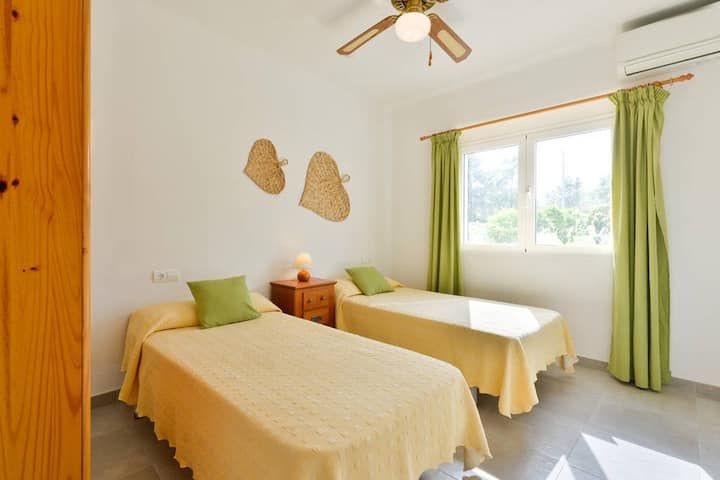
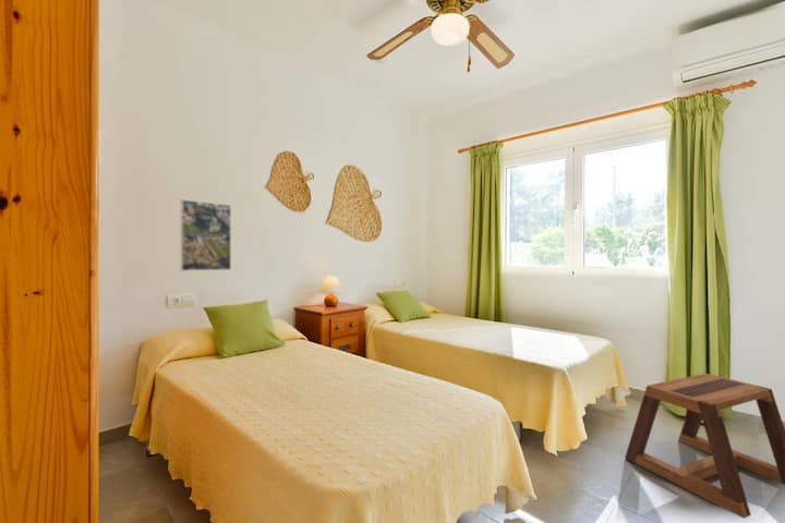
+ stool (708, 429)
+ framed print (206, 236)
